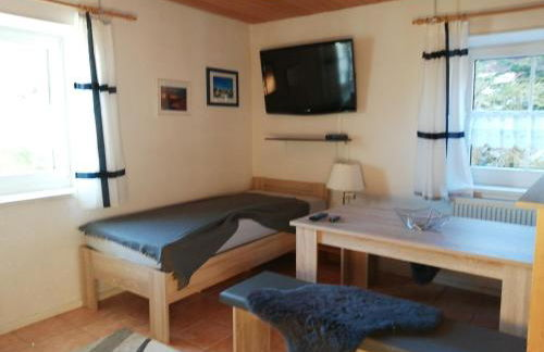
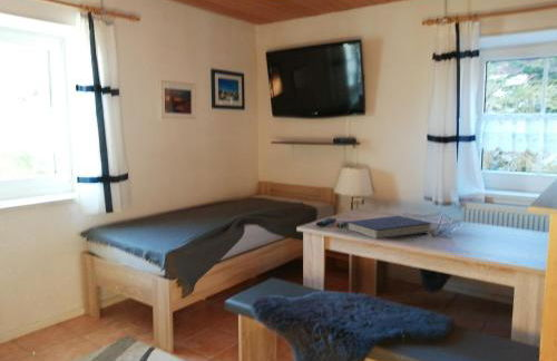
+ book (387, 225)
